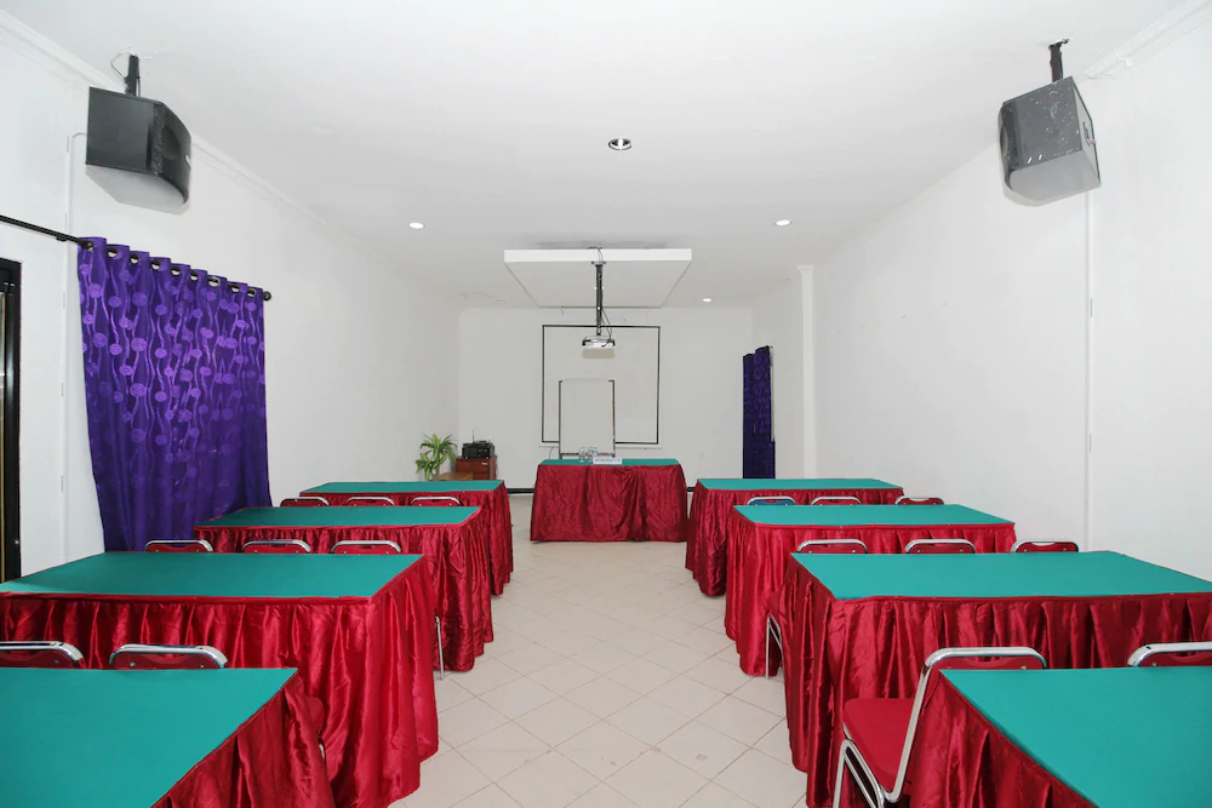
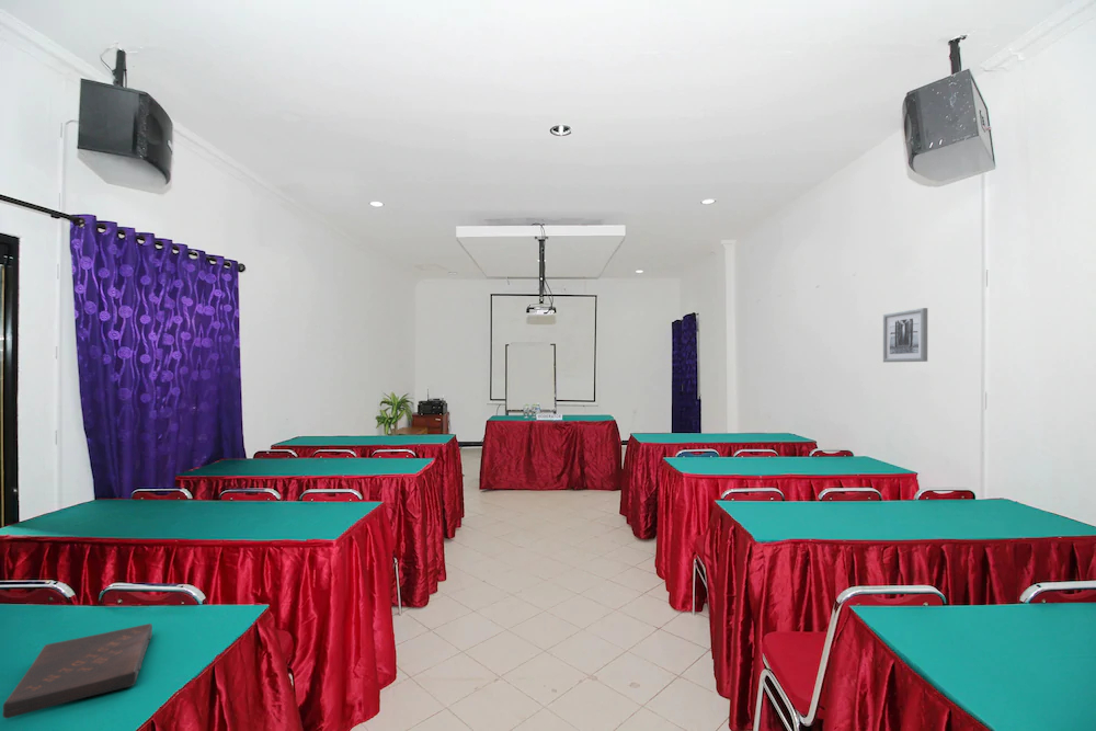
+ book (88, 664)
+ wall art (903, 336)
